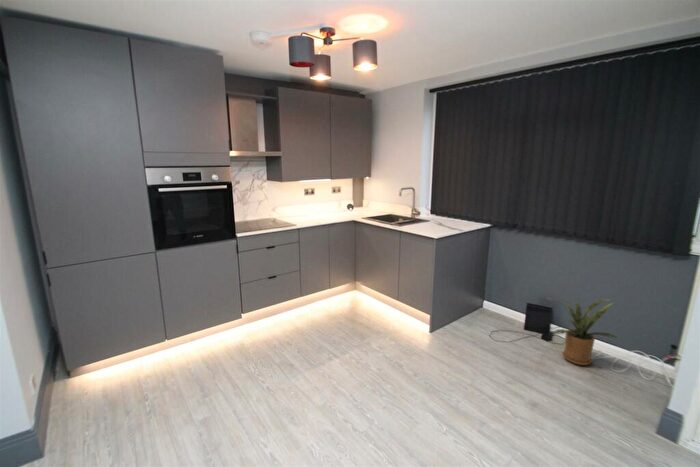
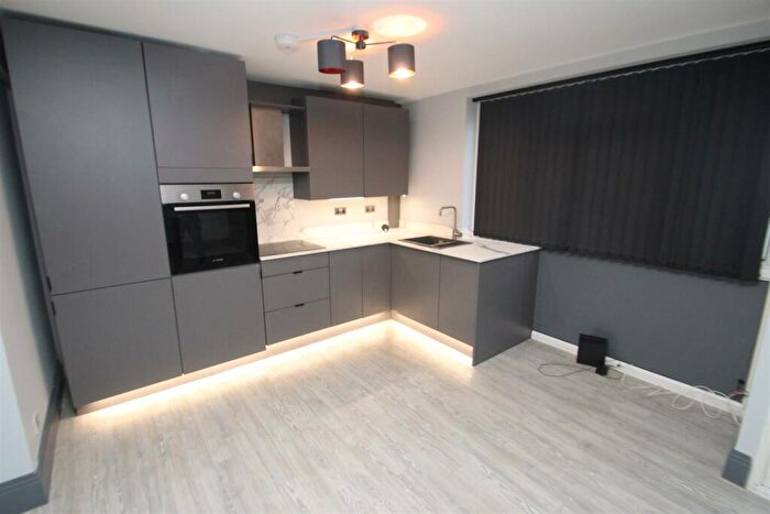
- house plant (580, 326)
